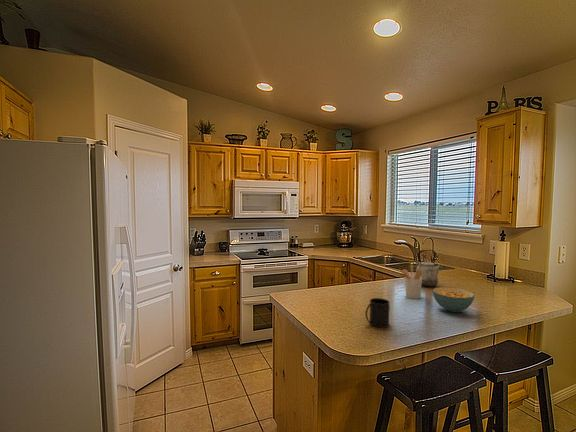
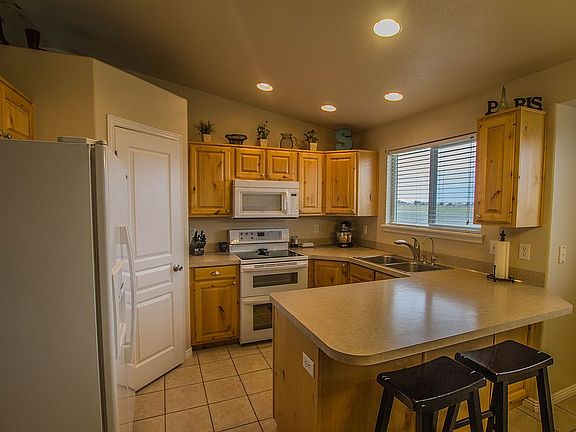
- kettle (429, 267)
- mug (376, 312)
- cereal bowl (452, 301)
- utensil holder (409, 282)
